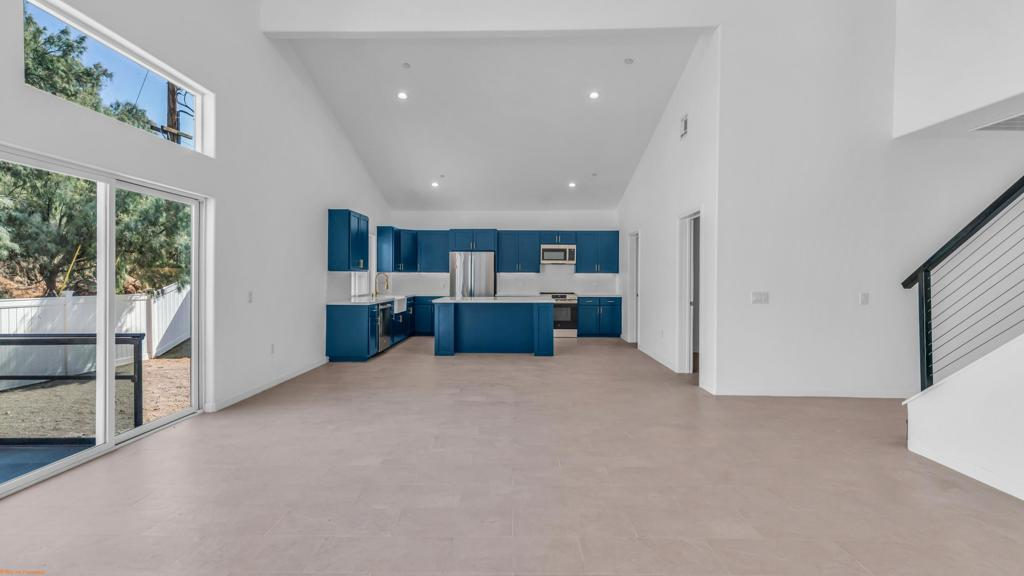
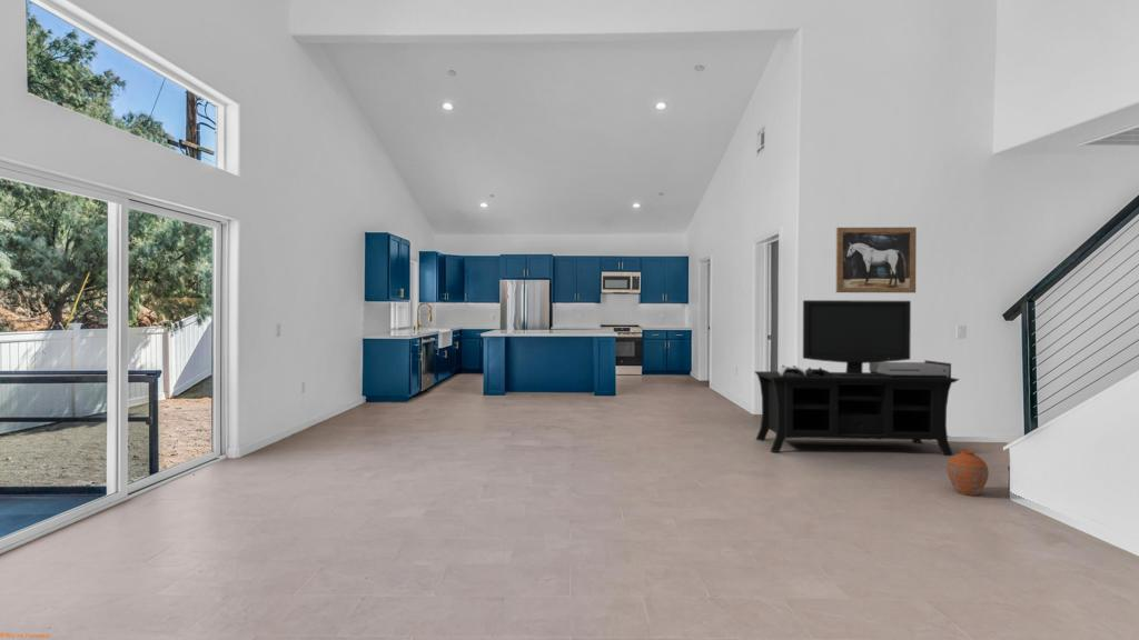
+ vase (967, 472)
+ media console (850, 373)
+ wall art (875, 260)
